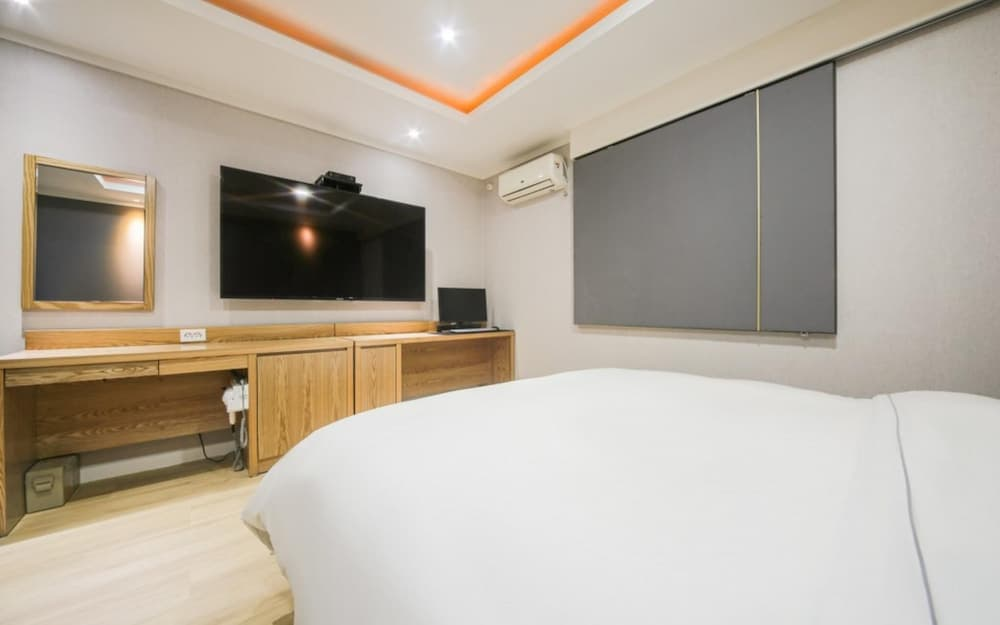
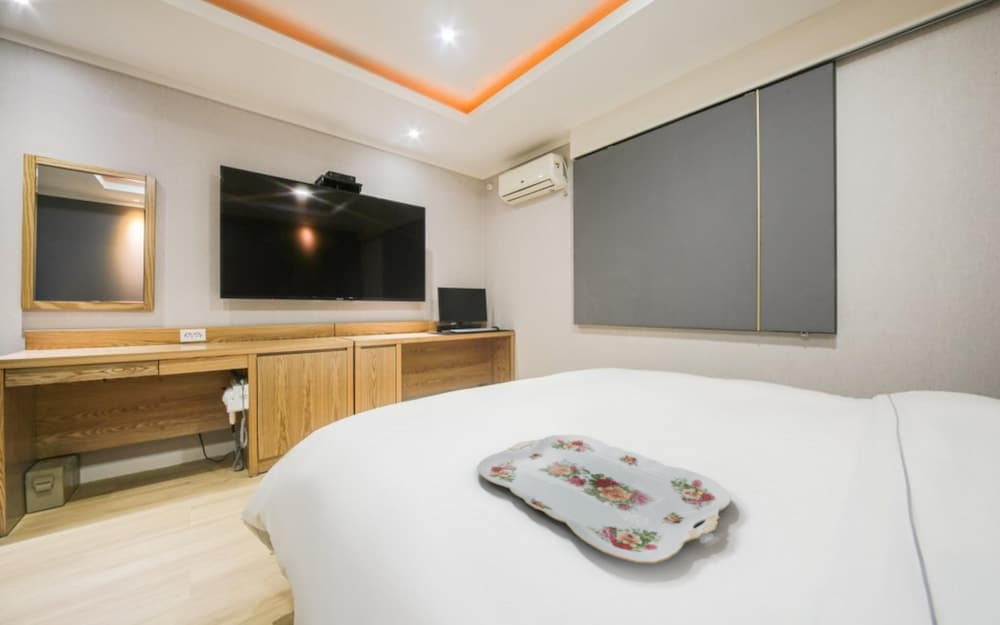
+ serving tray (592, 479)
